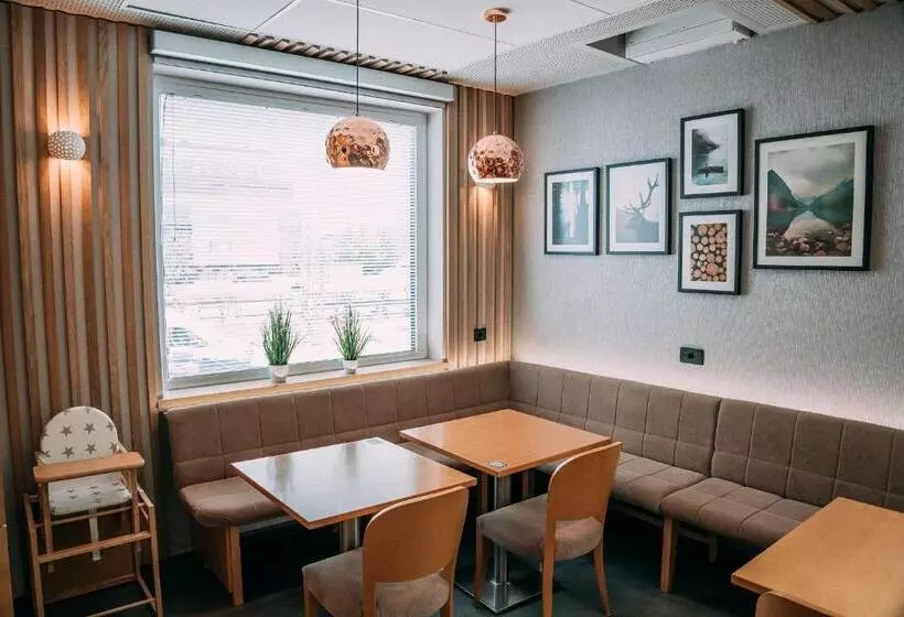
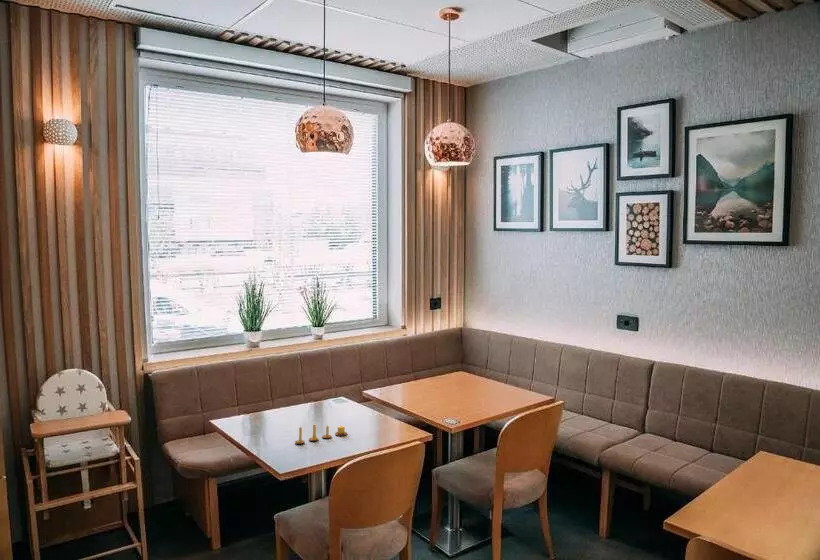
+ candle (326, 429)
